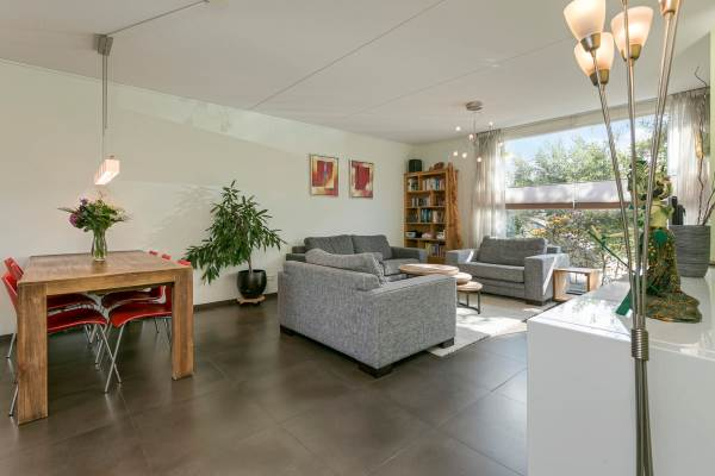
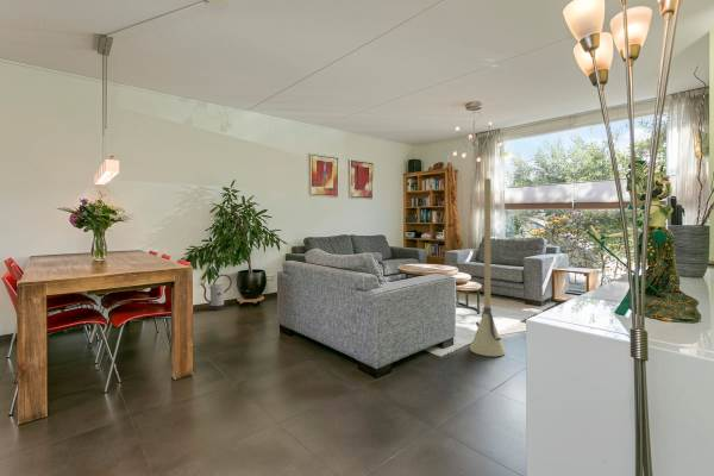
+ broom (487, 264)
+ watering can (215, 292)
